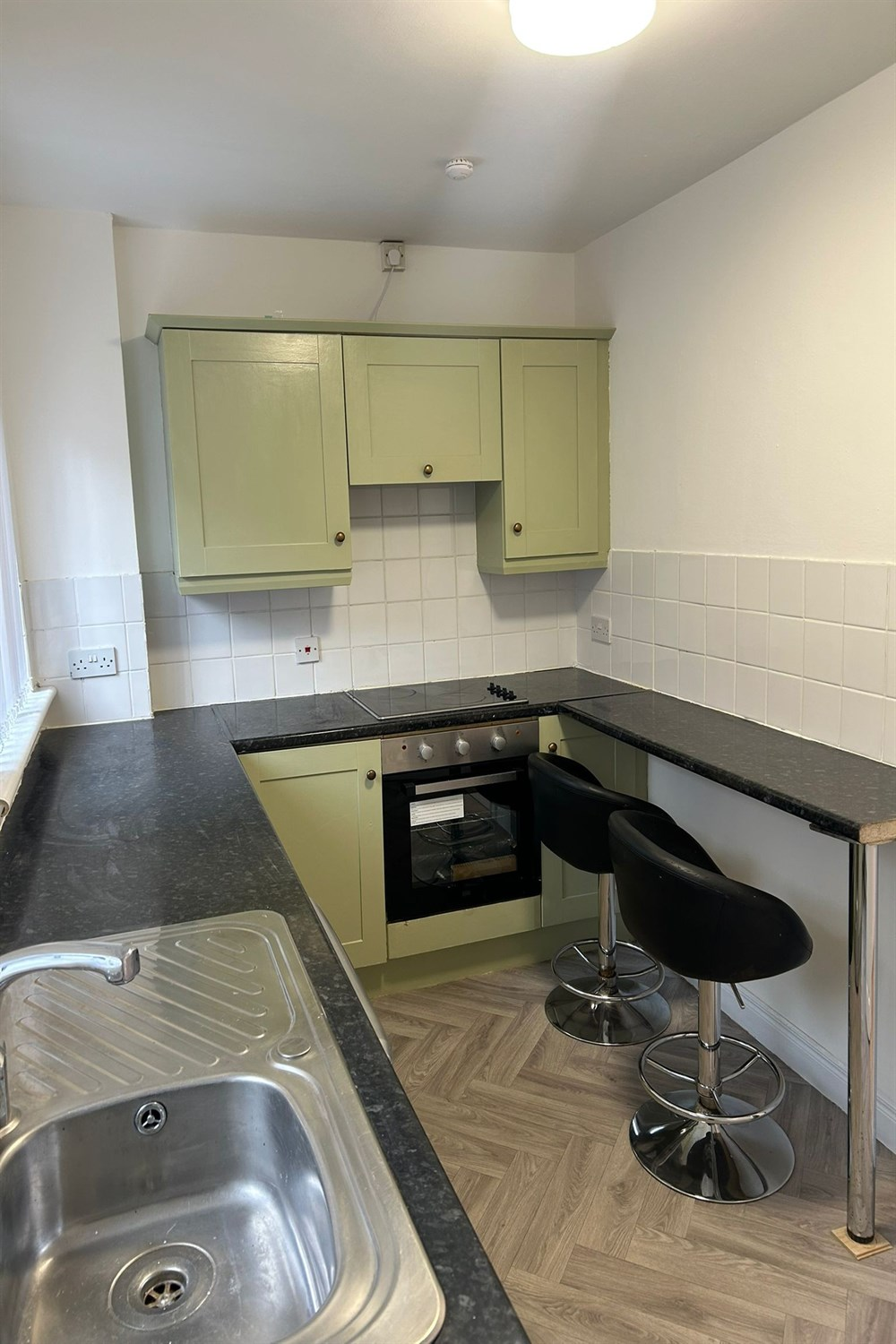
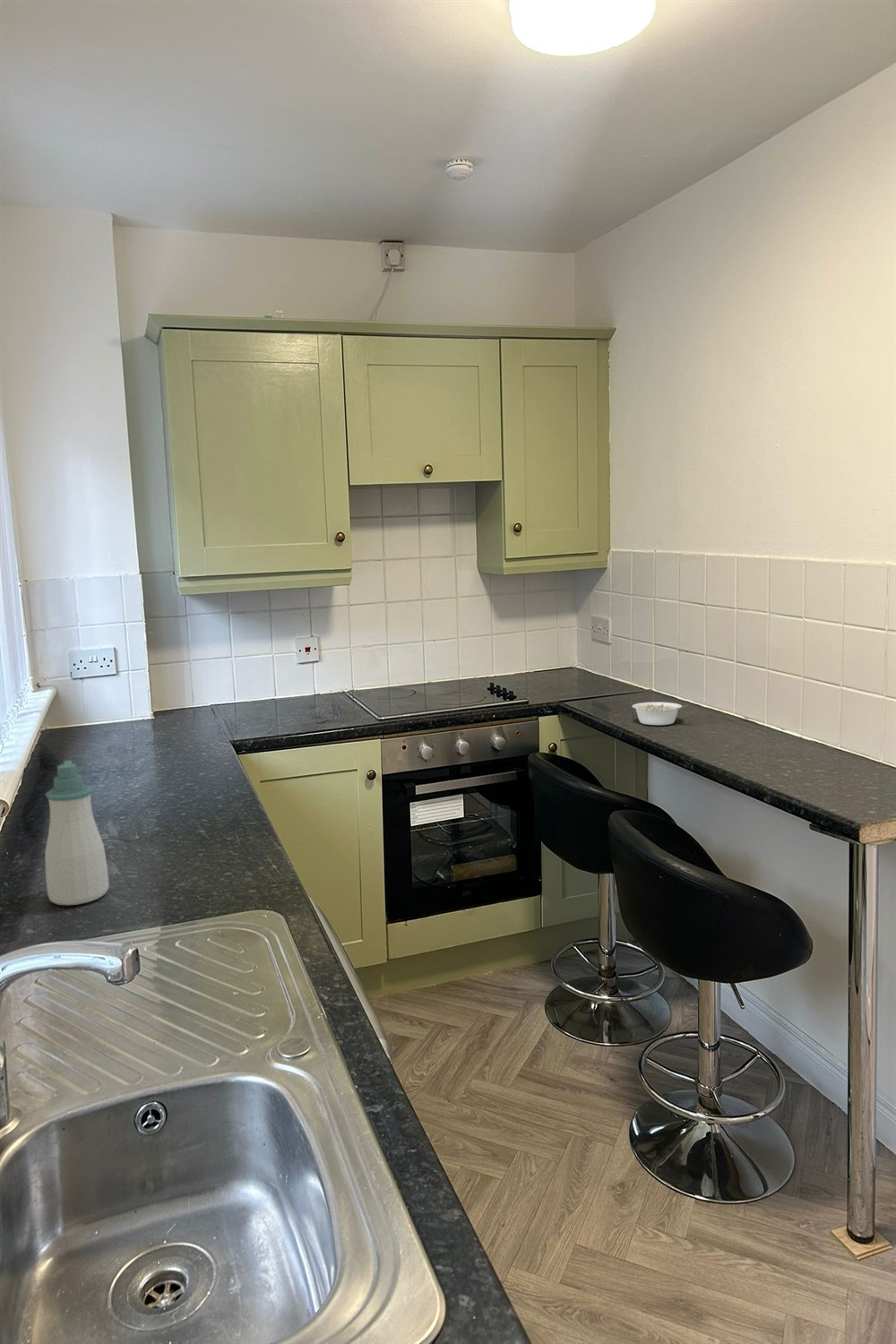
+ soap bottle (73, 831)
+ legume (659, 712)
